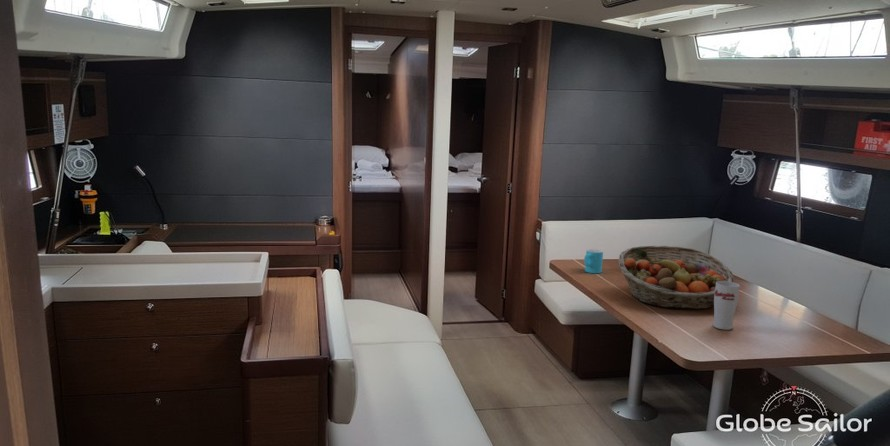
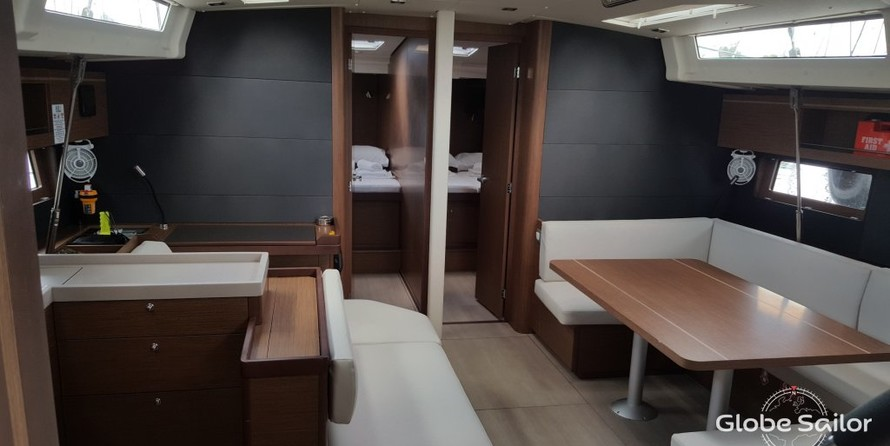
- cup (725, 305)
- fruit basket (673, 276)
- cup (591, 261)
